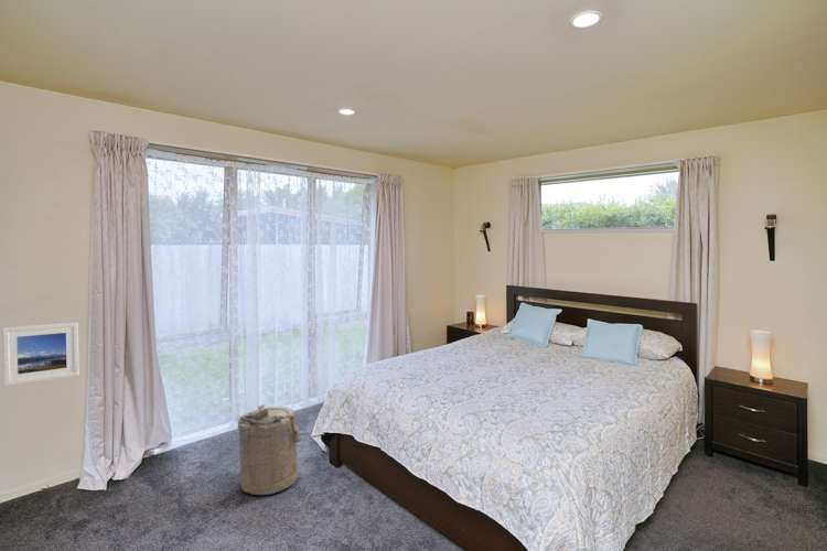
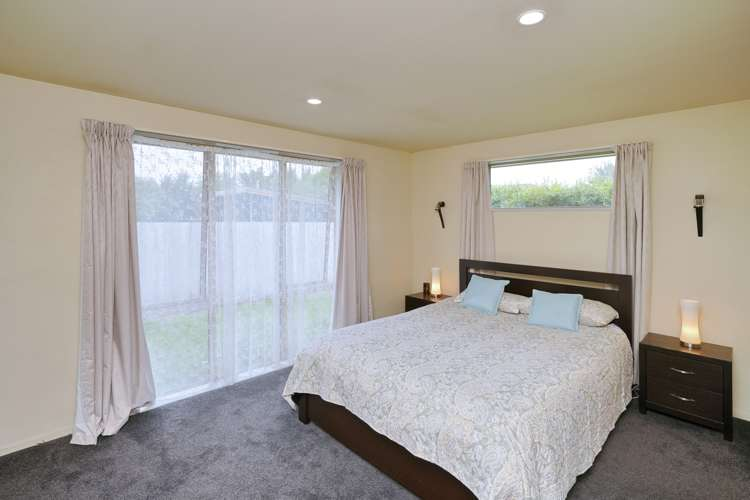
- laundry hamper (269, 443)
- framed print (42, 353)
